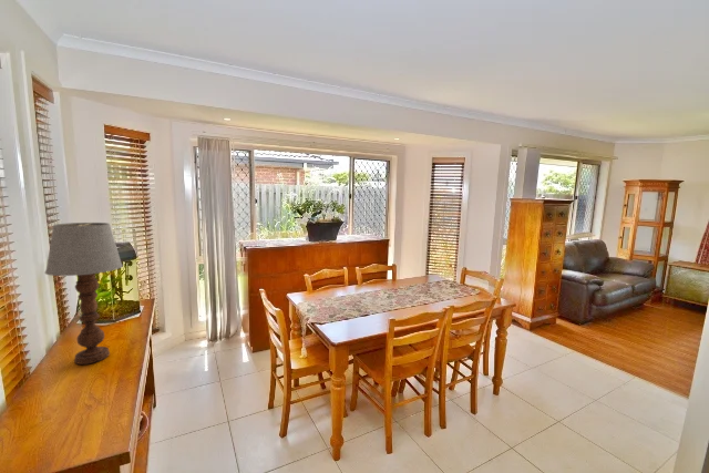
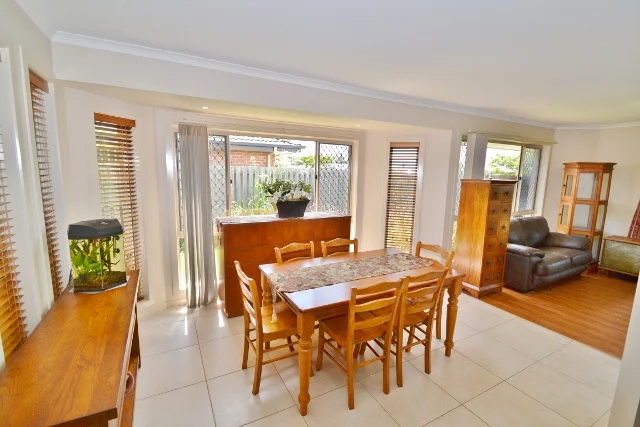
- table lamp (88, 291)
